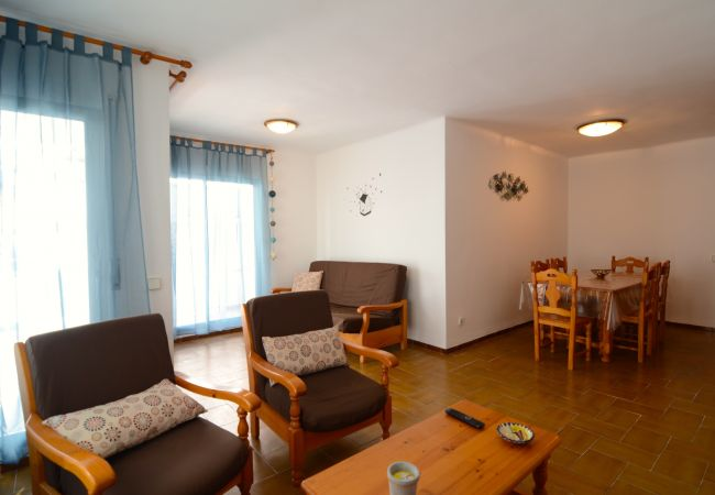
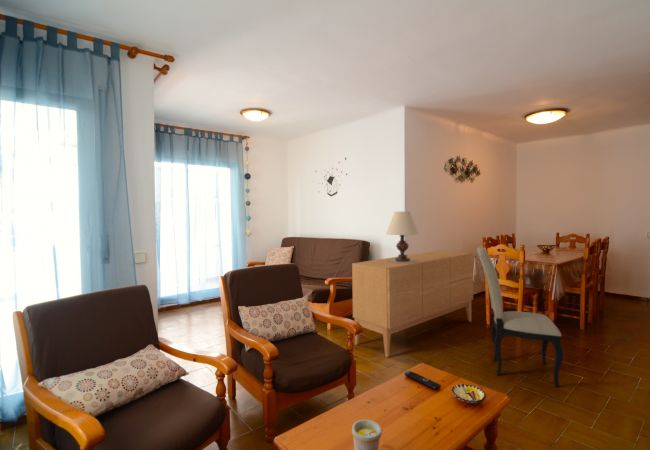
+ dining chair (518, 311)
+ sideboard (418, 295)
+ table lamp (402, 236)
